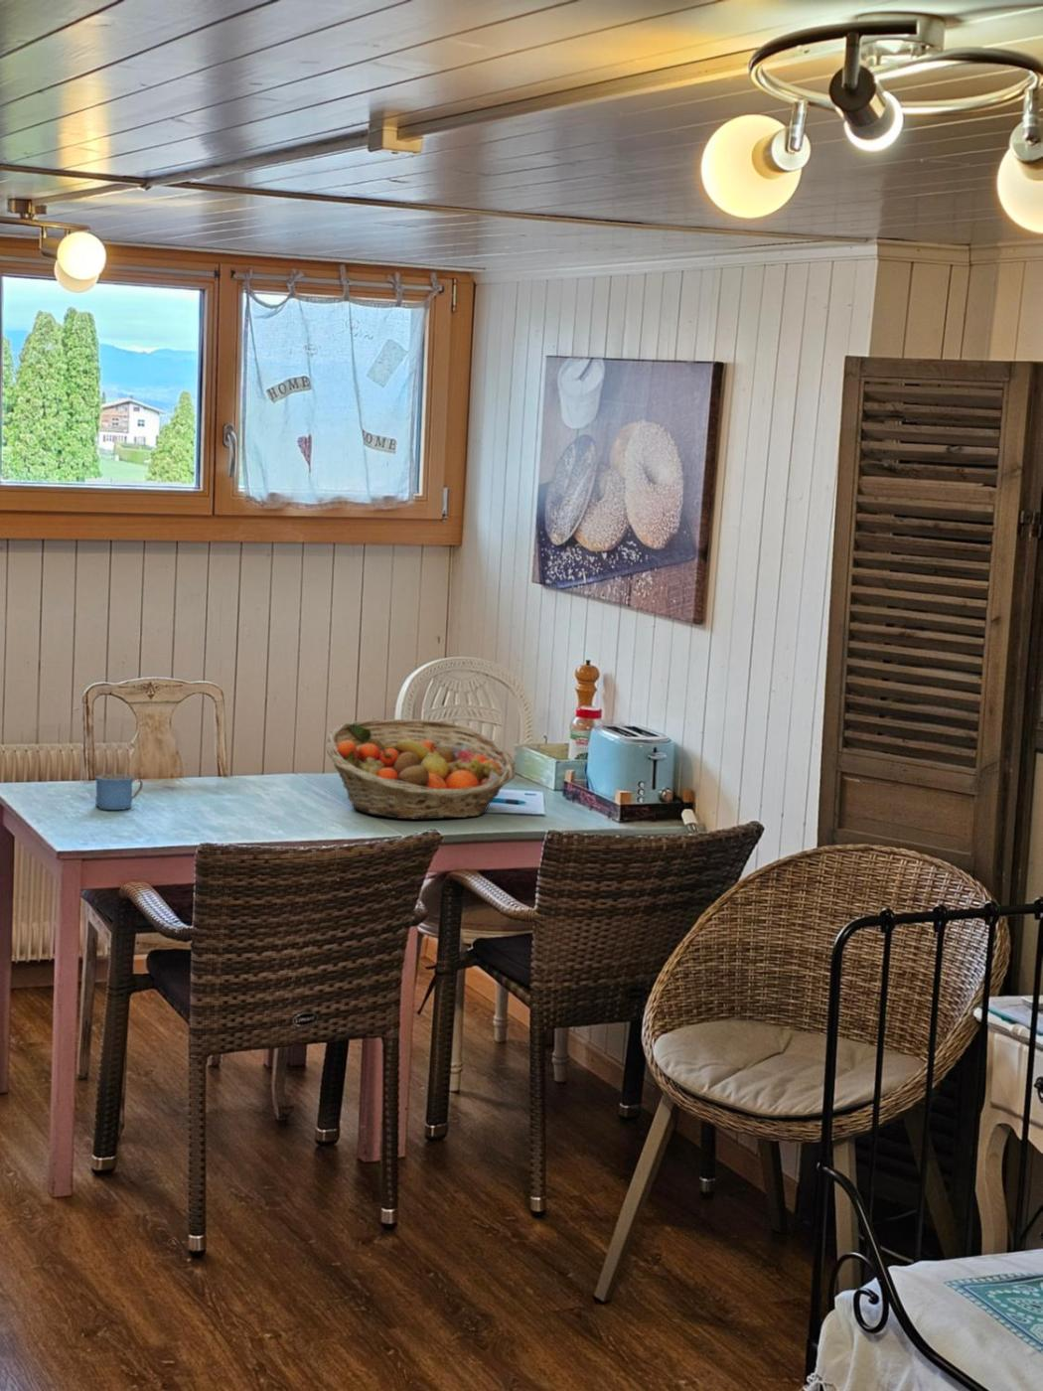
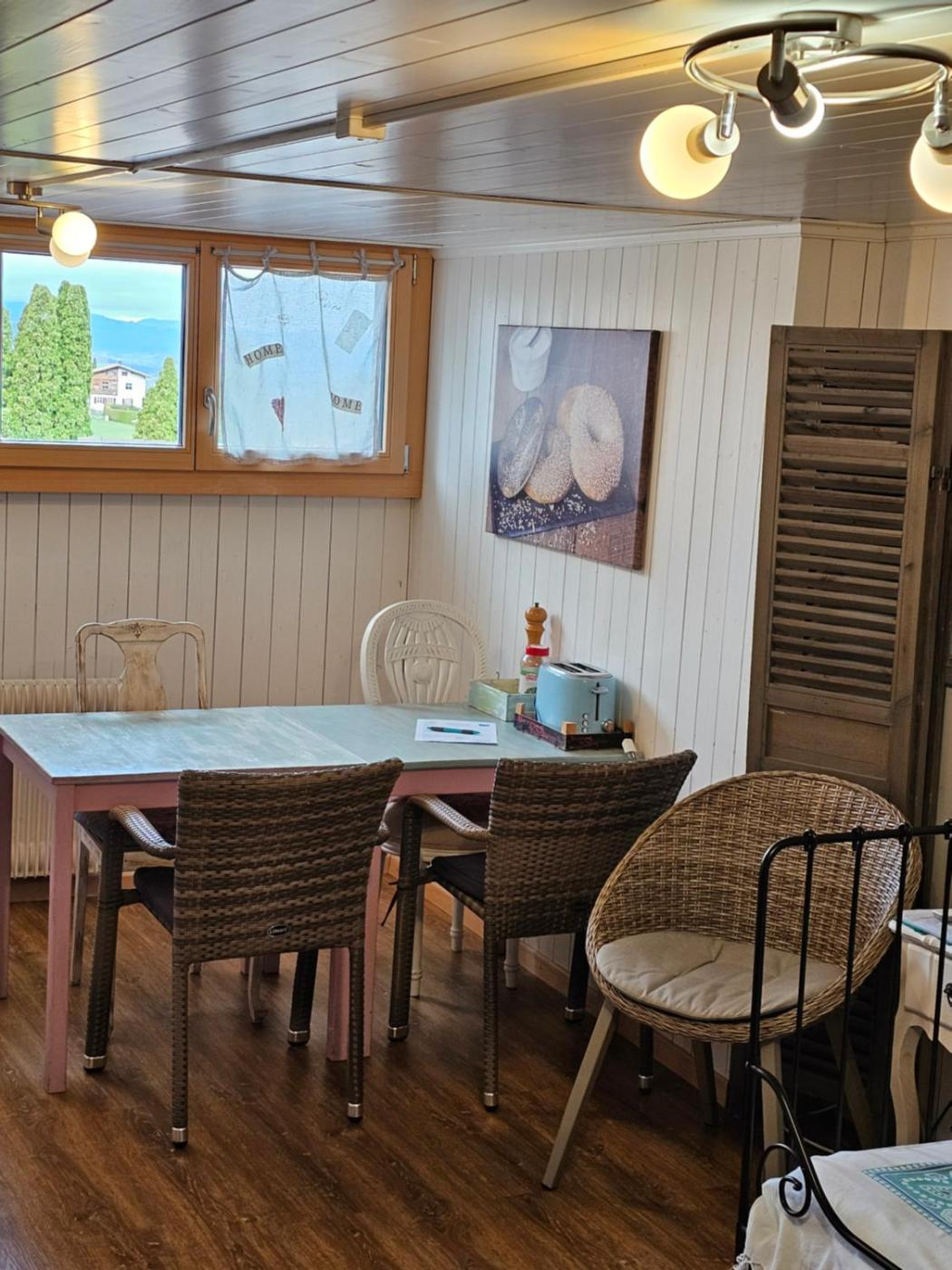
- fruit basket (420, 768)
- mug (118, 791)
